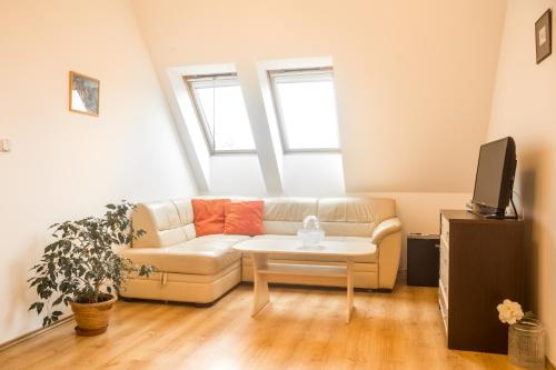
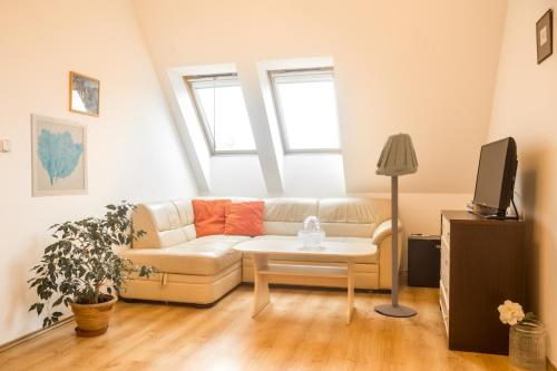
+ floor lamp (395, 223)
+ wall art (61, 157)
